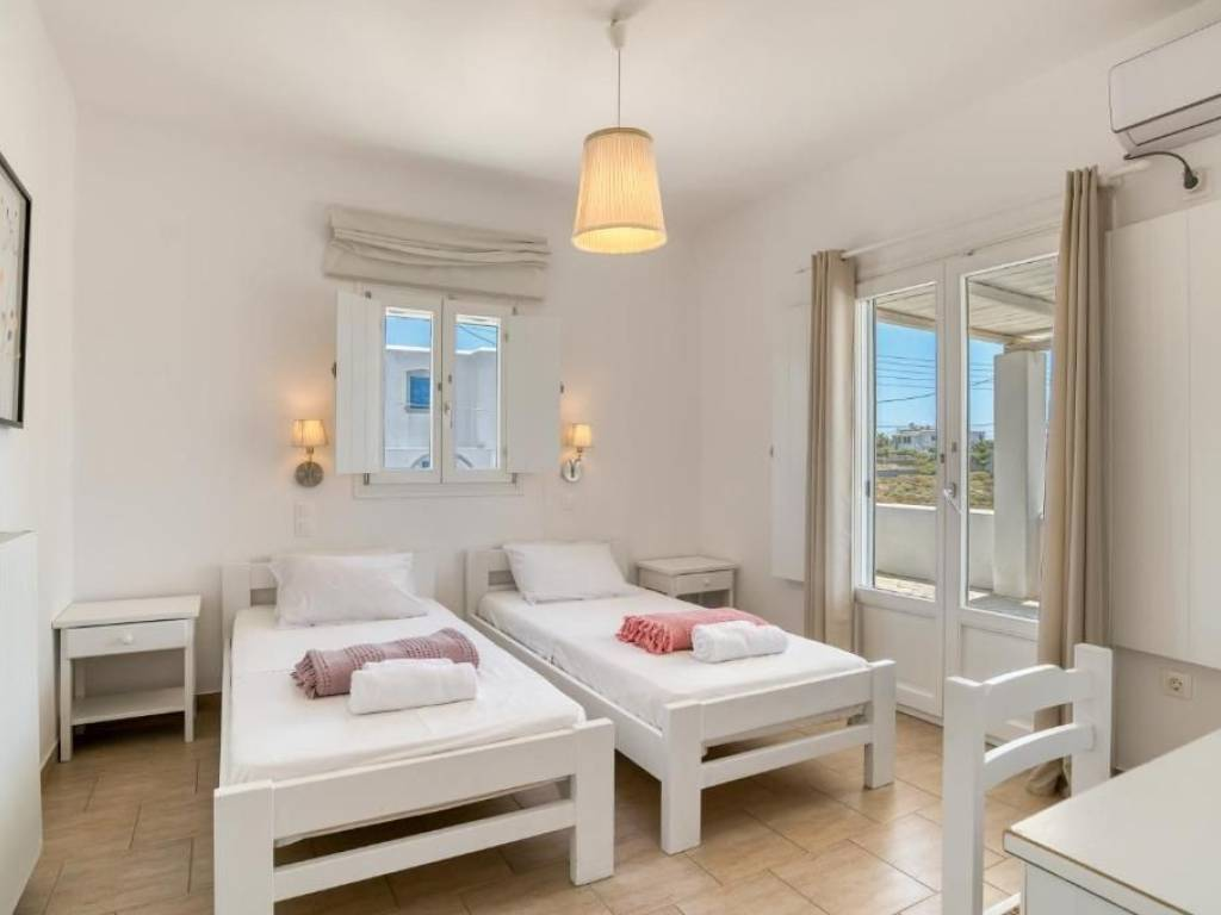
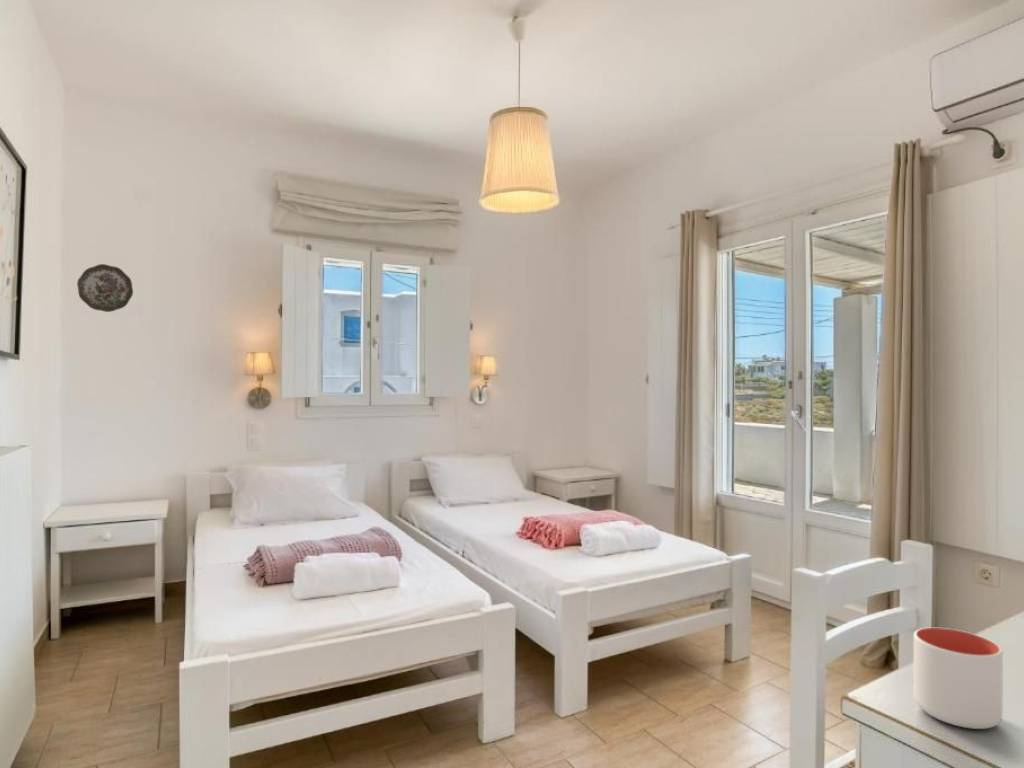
+ cup (956, 677)
+ decorative plate (105, 288)
